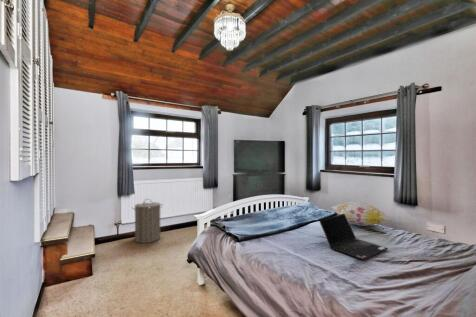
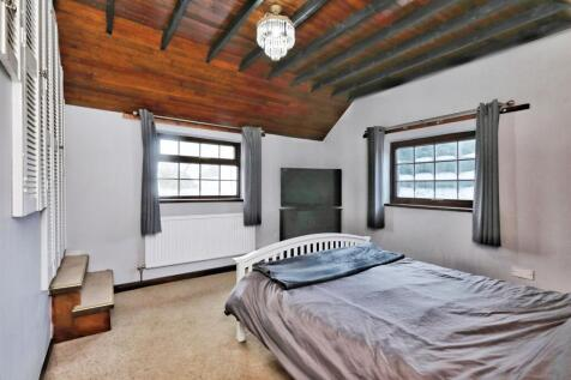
- laundry hamper (147, 218)
- decorative pillow (358, 213)
- laptop computer (352, 234)
